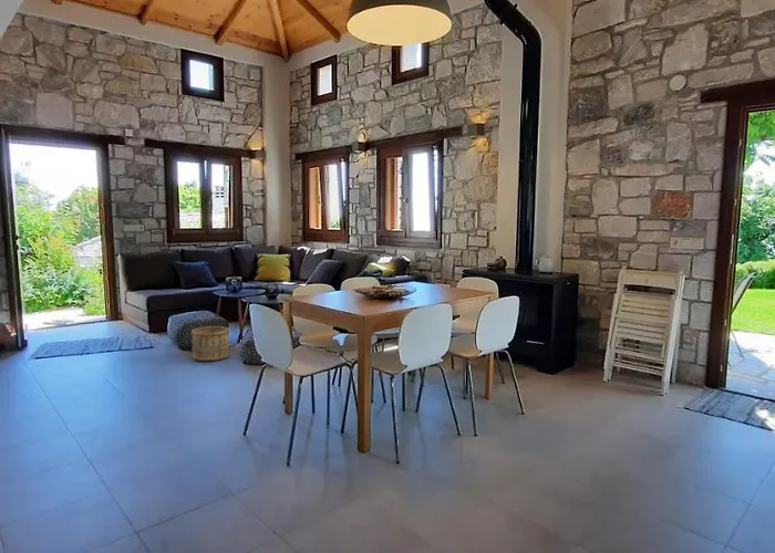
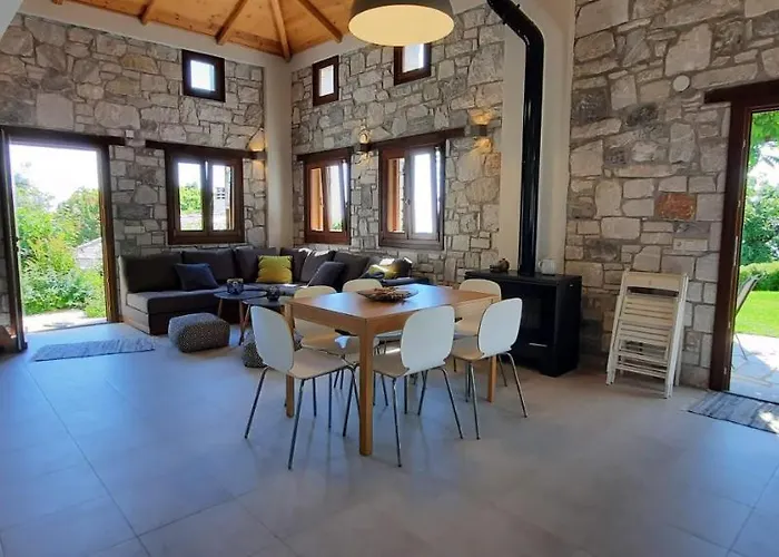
- wooden bucket (210, 343)
